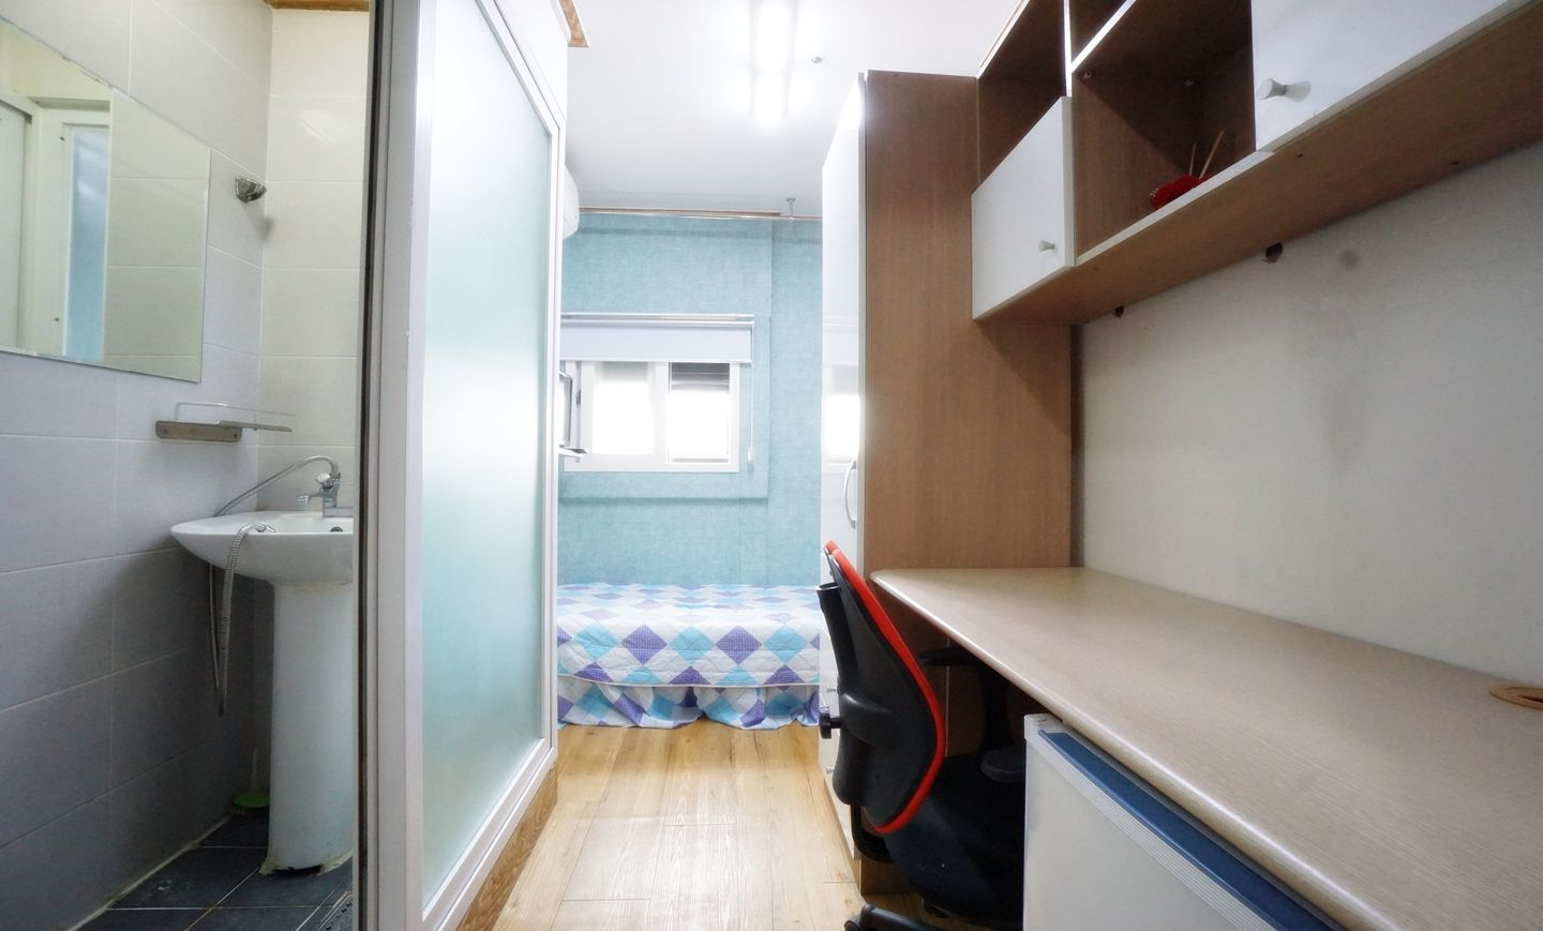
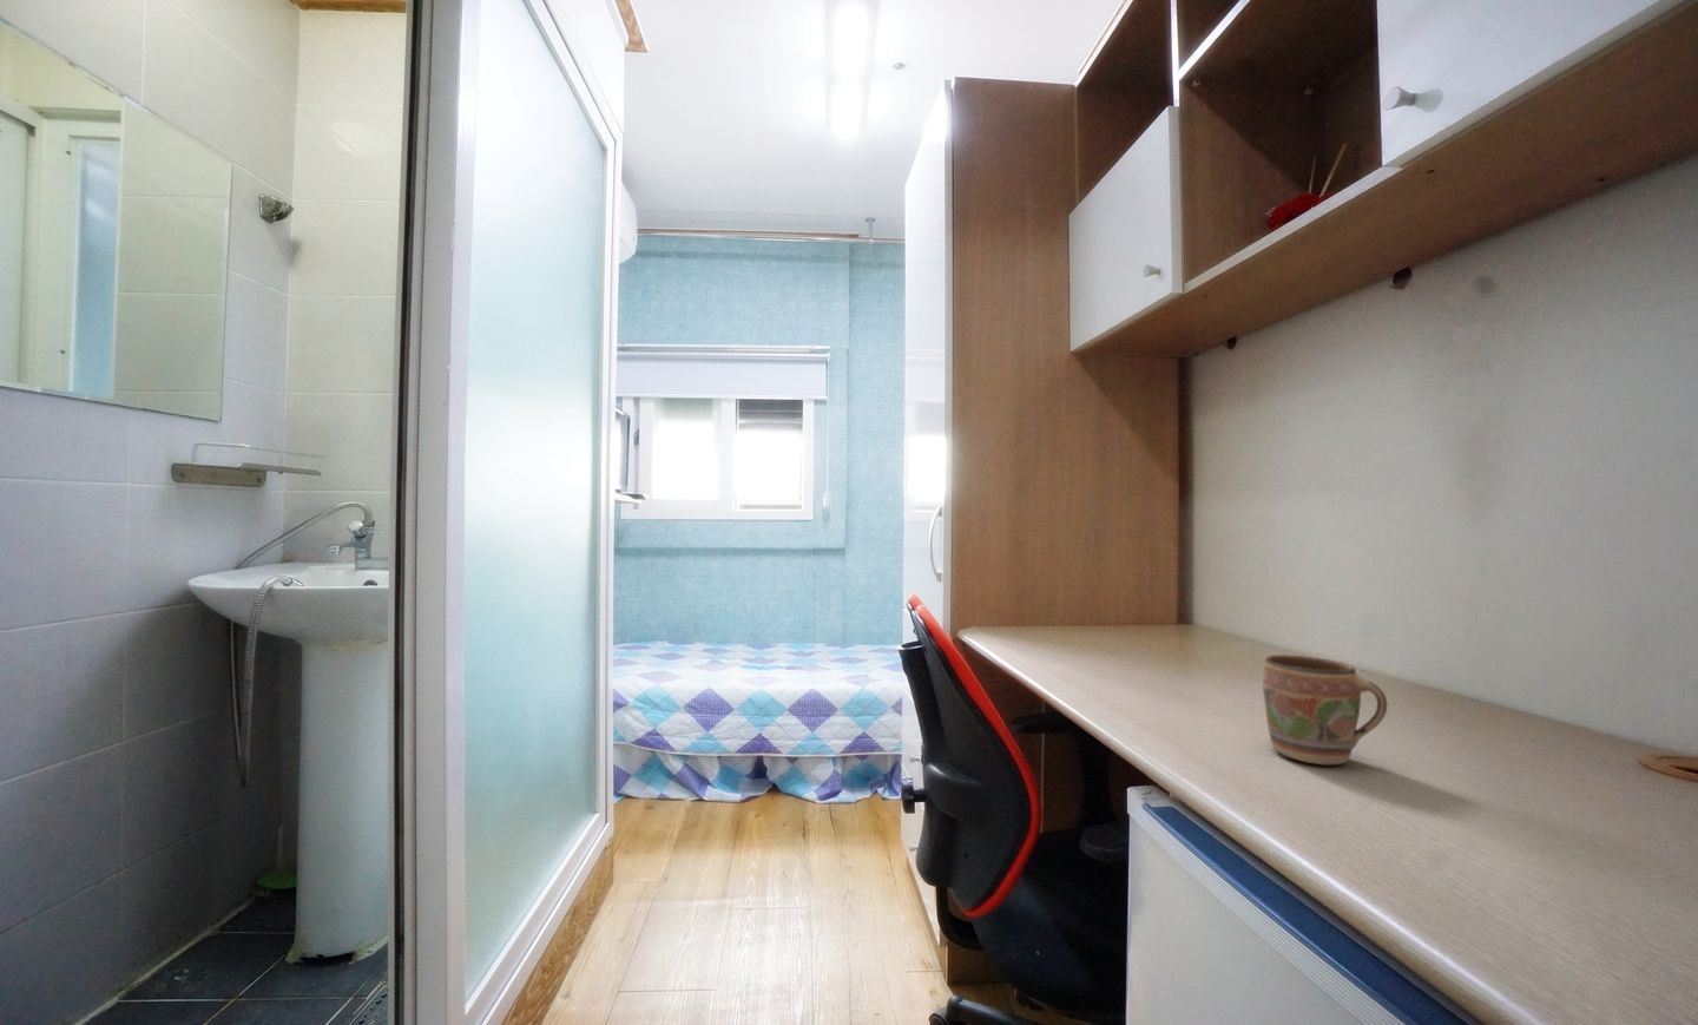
+ mug (1316, 710)
